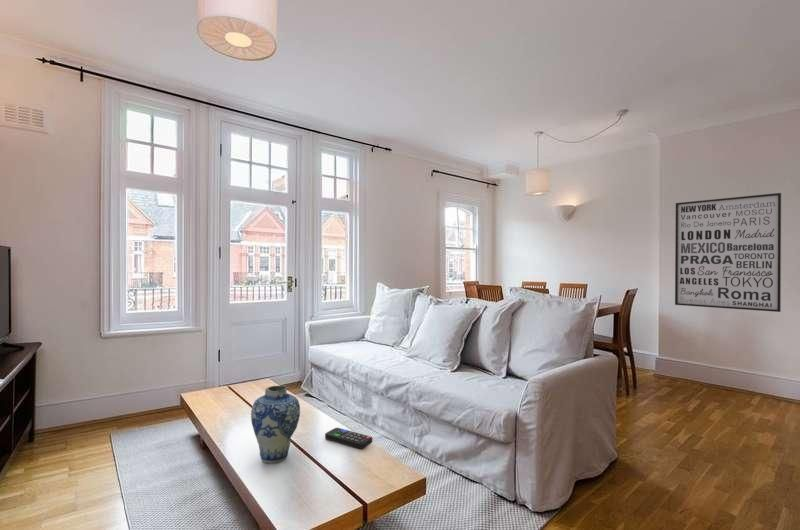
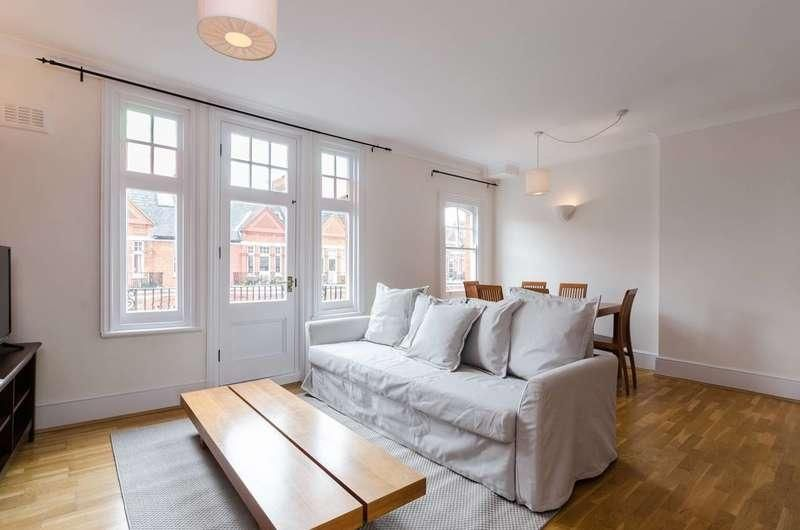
- vase (275, 423)
- wall art (724, 253)
- remote control (348, 437)
